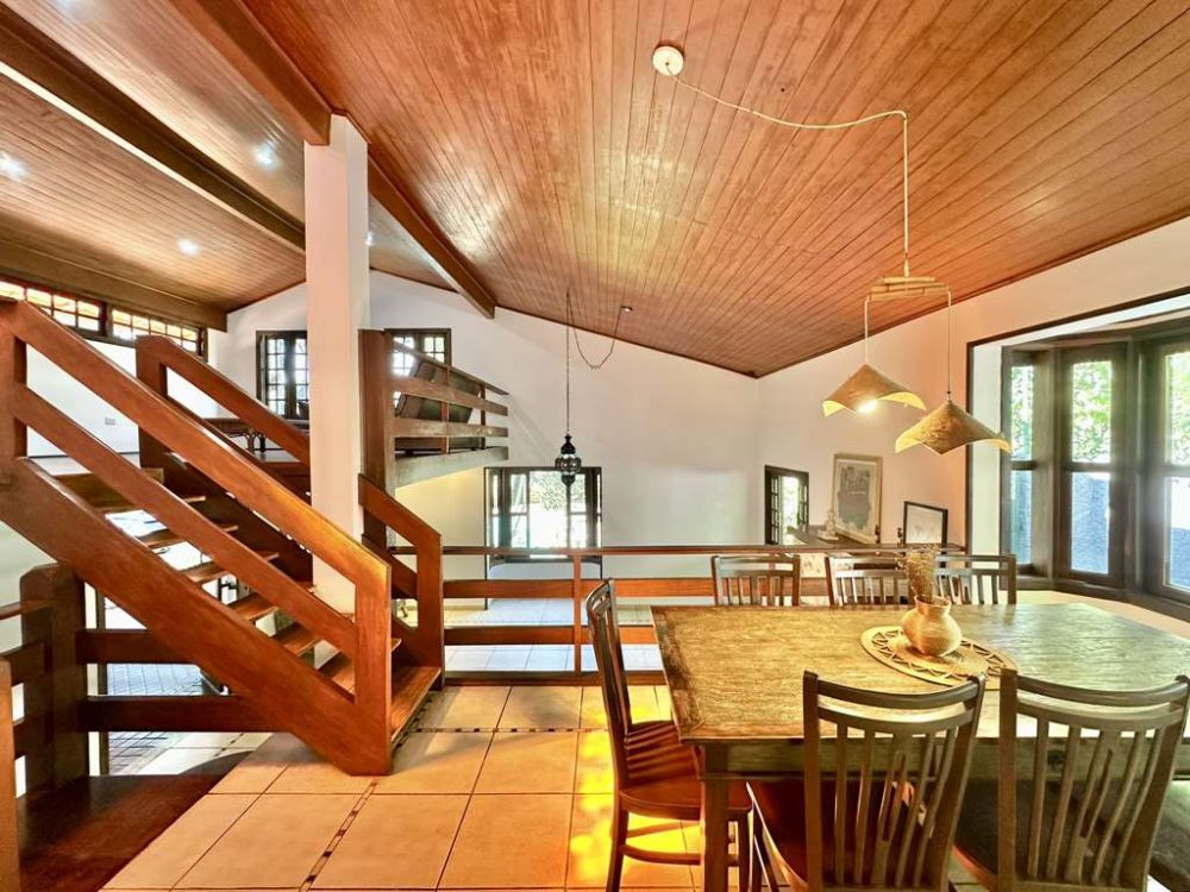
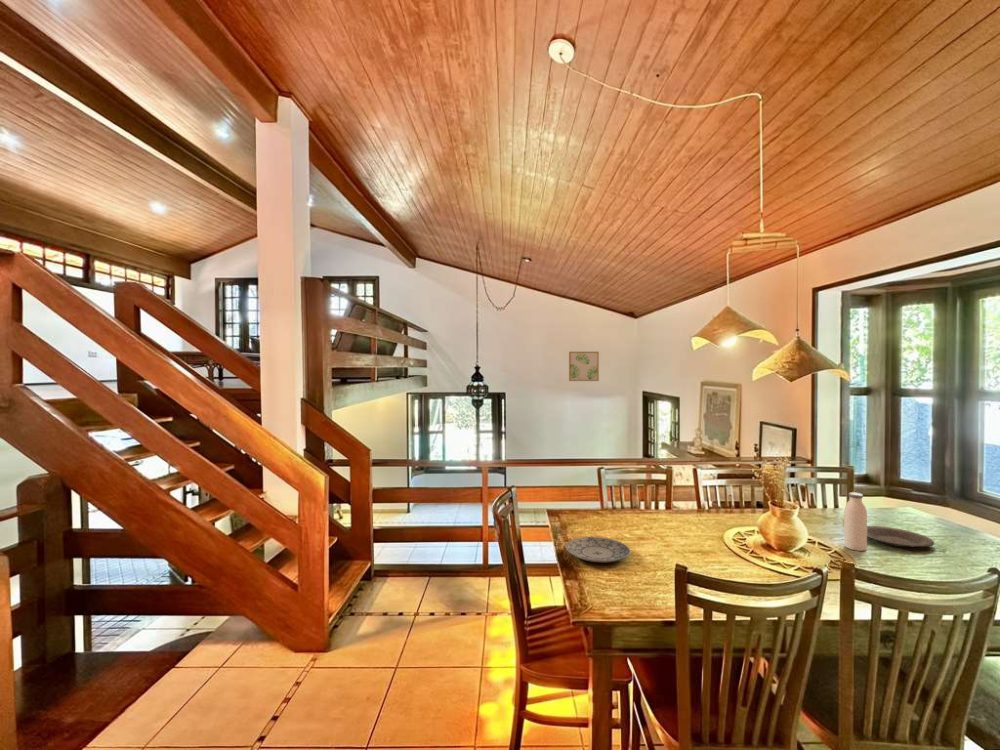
+ water bottle (855, 520)
+ wall art (583, 366)
+ plate (894, 538)
+ plate (597, 551)
